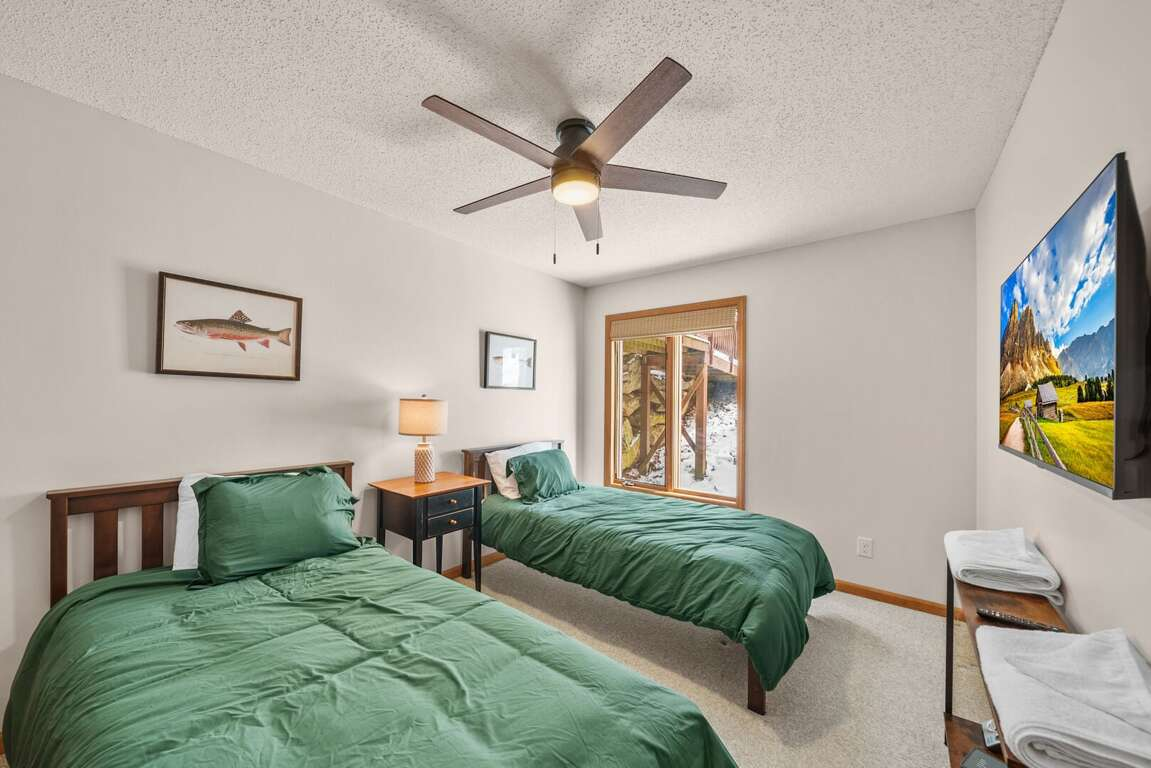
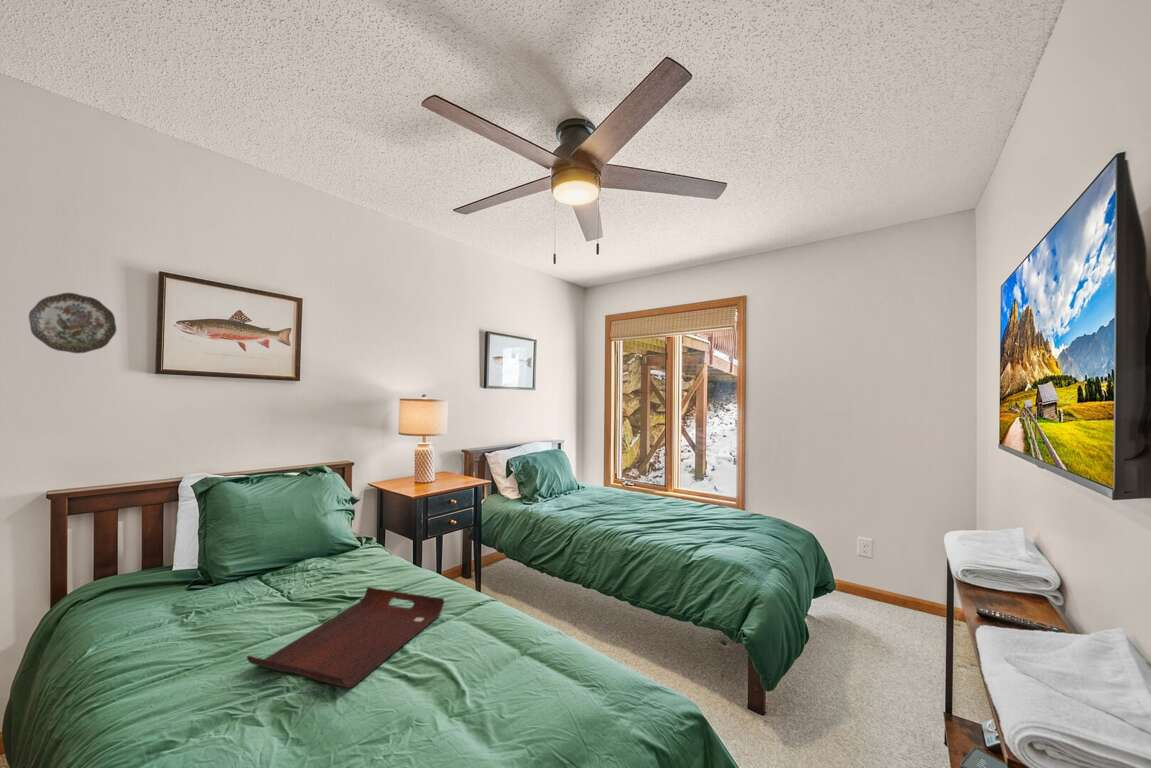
+ decorative plate (74, 323)
+ serving tray (357, 630)
